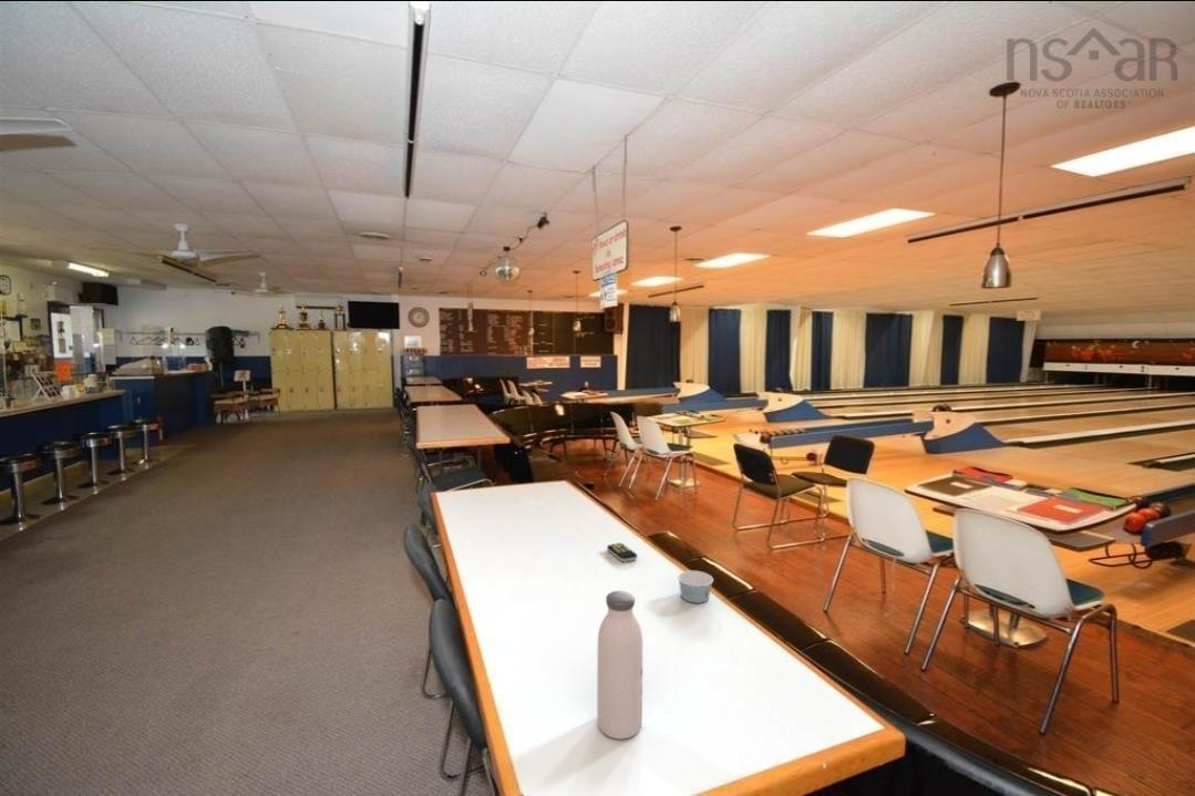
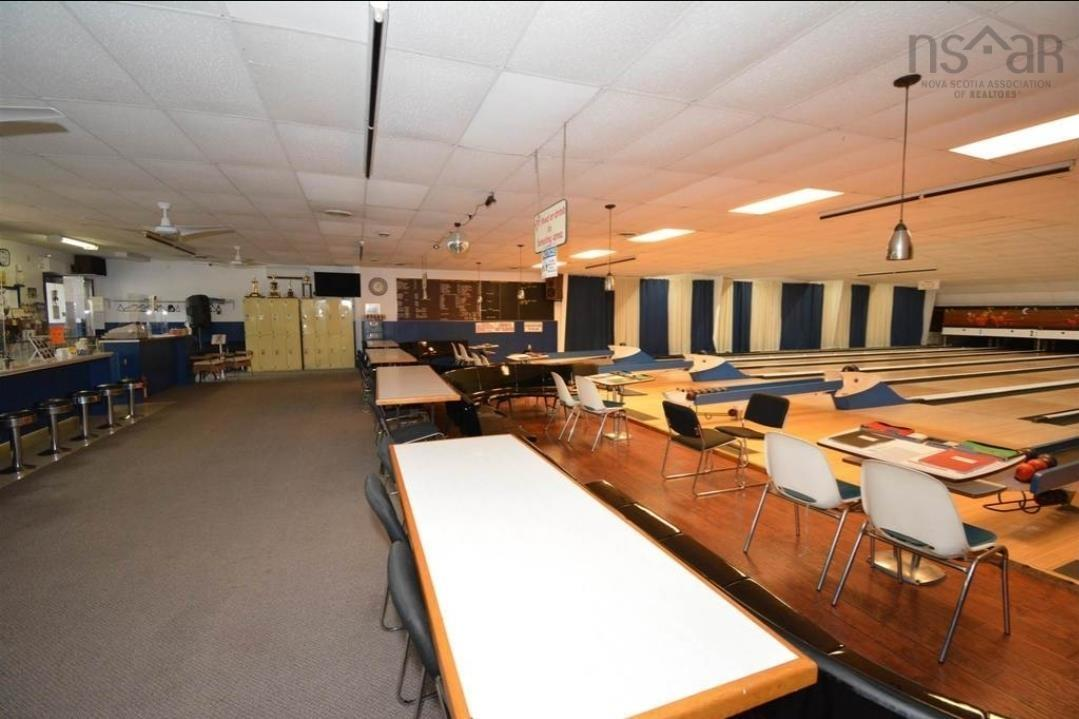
- paper cup (694, 587)
- remote control (621, 551)
- water bottle (619, 660)
